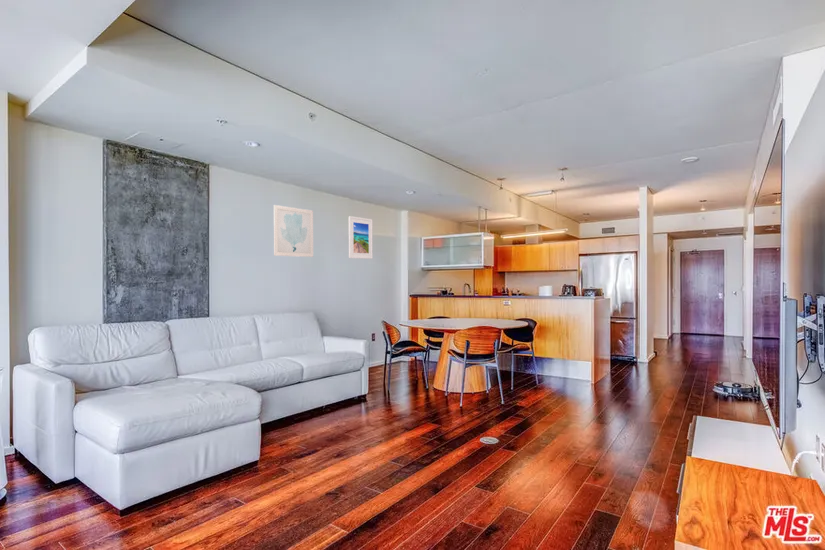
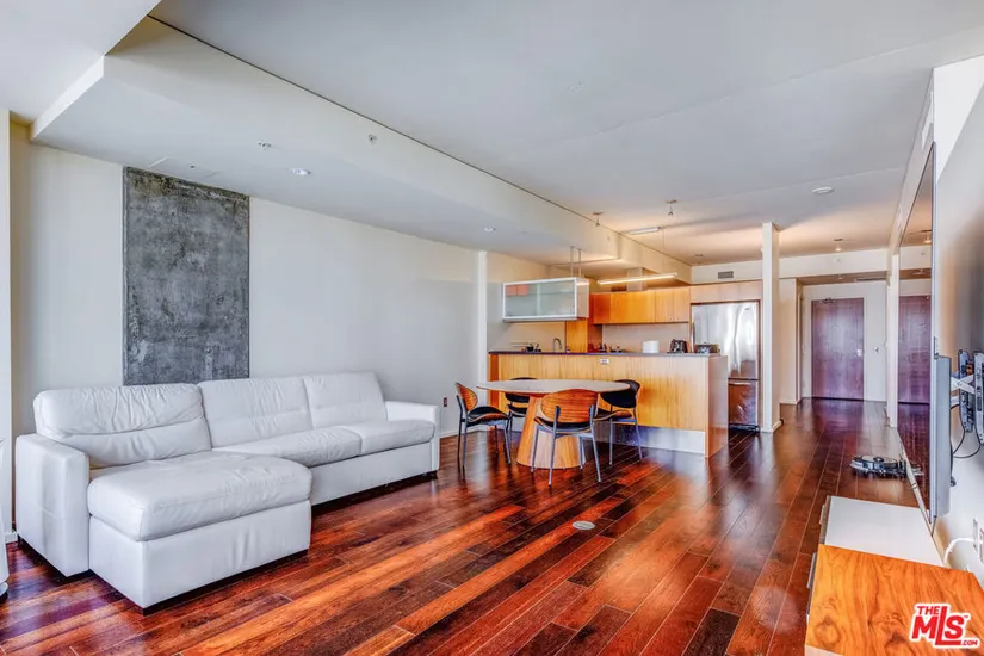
- wall art (294, 232)
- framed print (360, 238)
